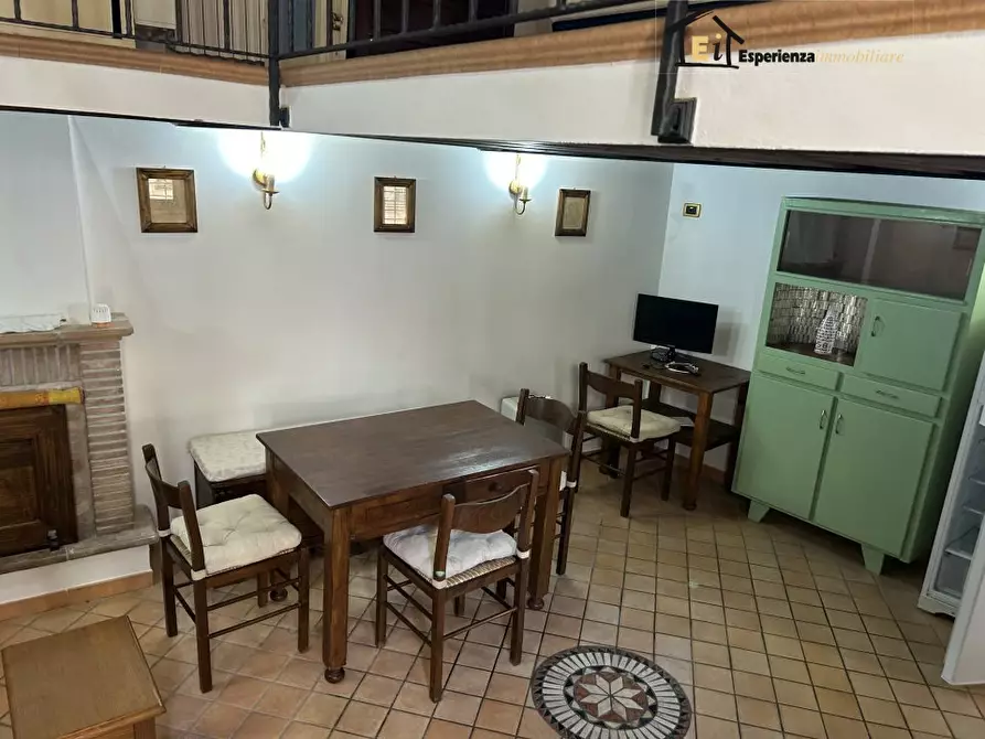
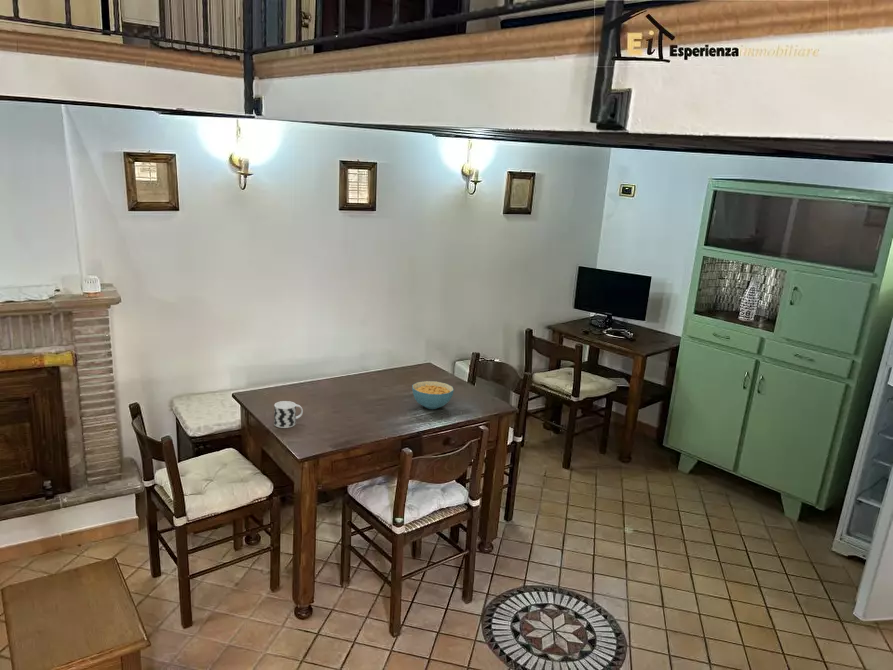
+ cup (288, 414)
+ cereal bowl (432, 397)
